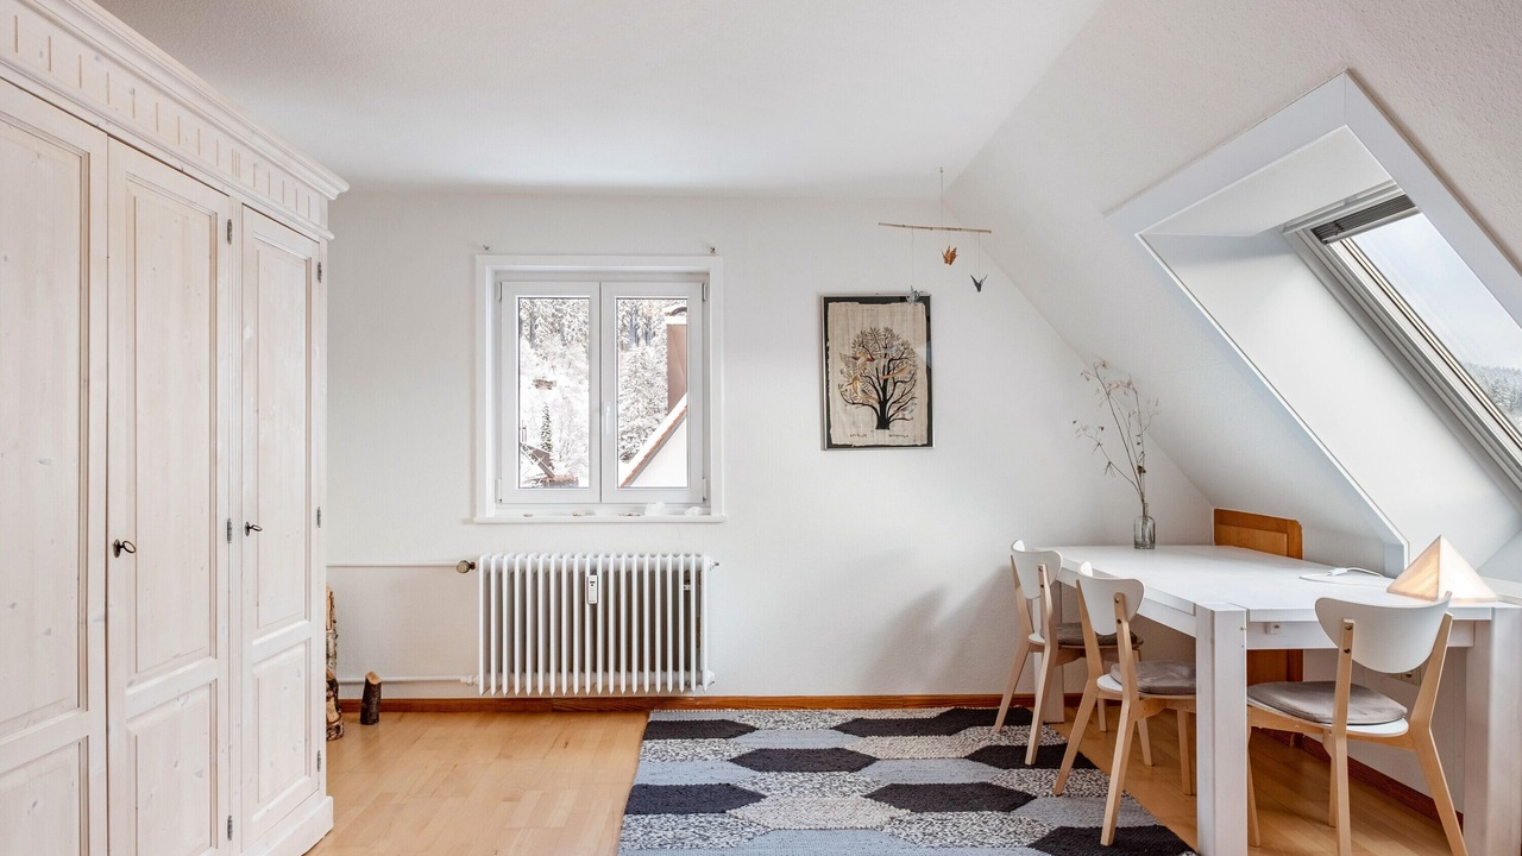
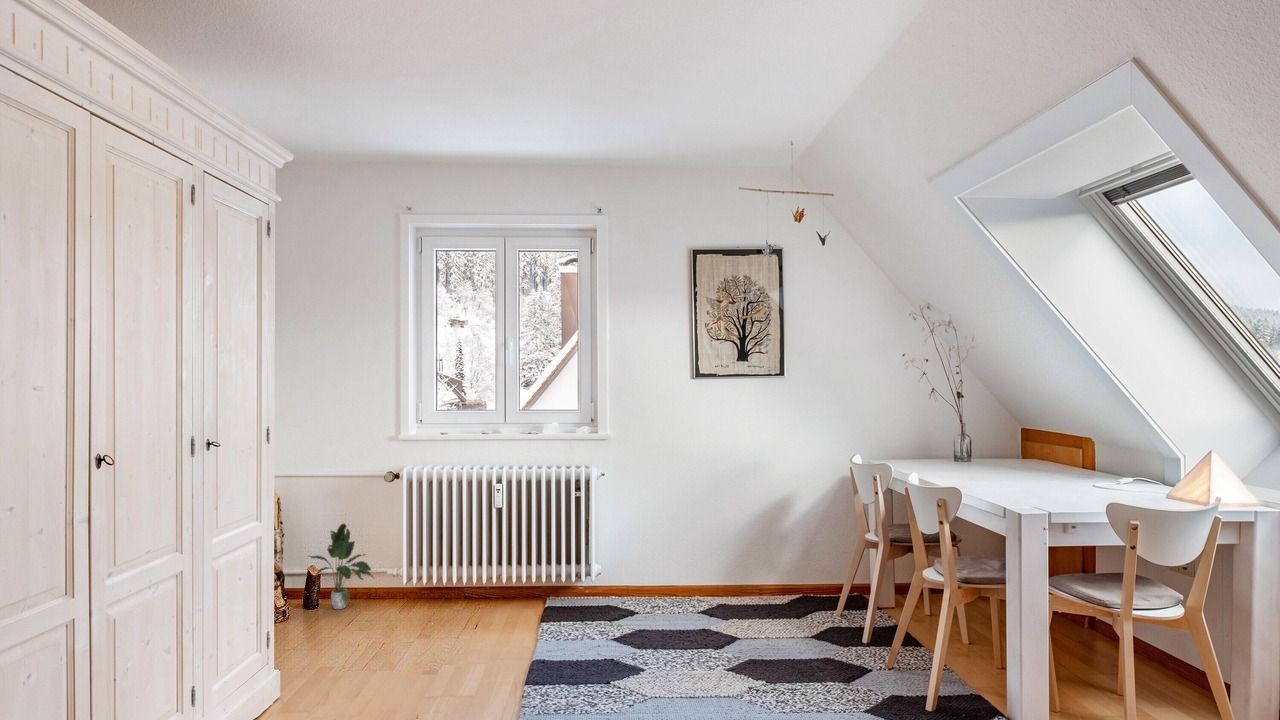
+ potted plant (340, 567)
